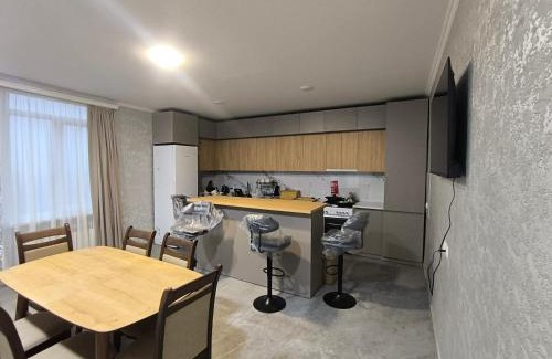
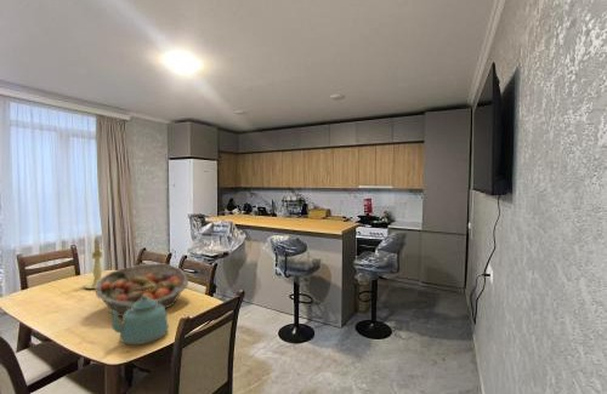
+ candle holder (97, 261)
+ fruit basket (143, 286)
+ kettle (140, 312)
